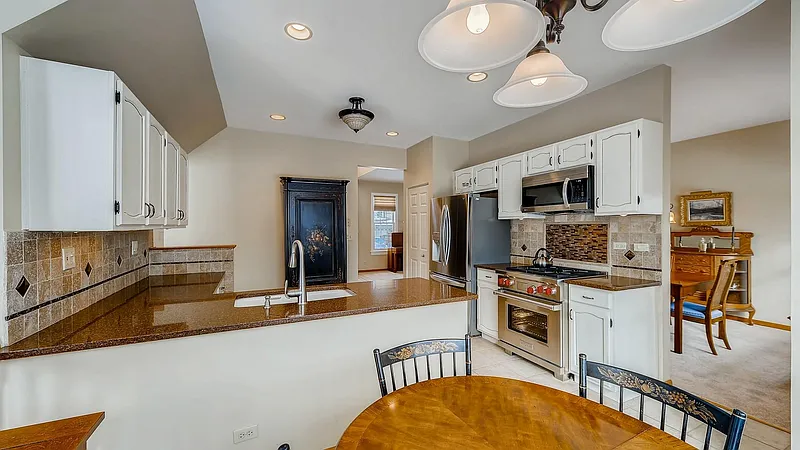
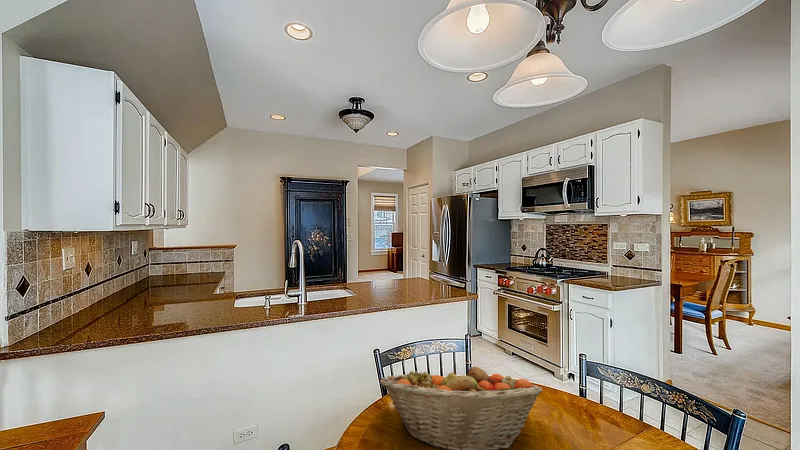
+ fruit basket (458, 396)
